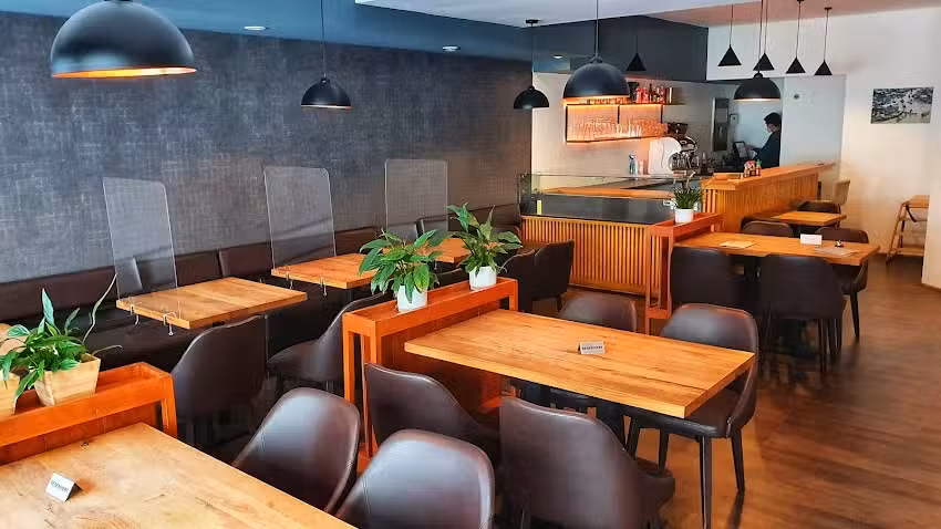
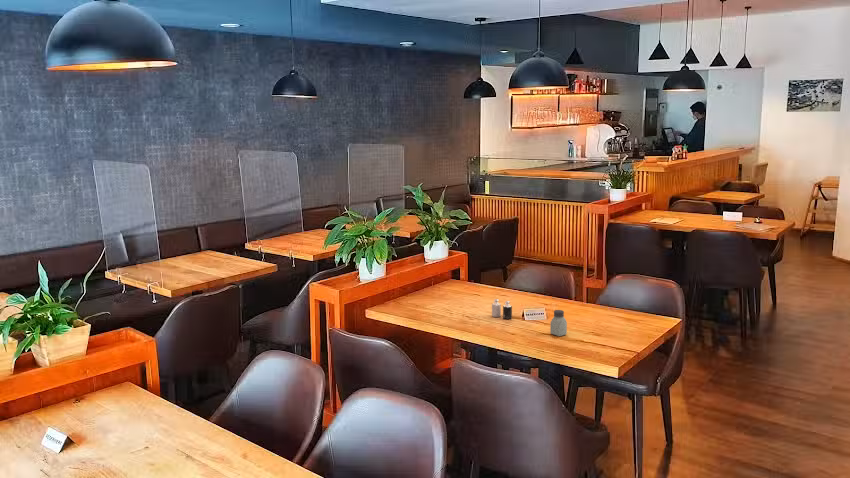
+ saltshaker (558, 322)
+ candle (500, 308)
